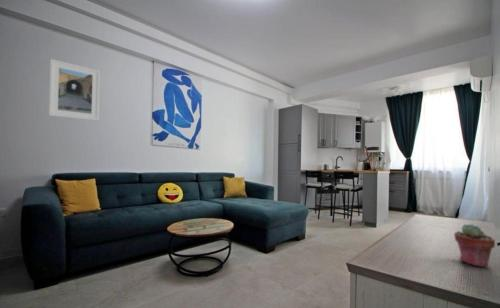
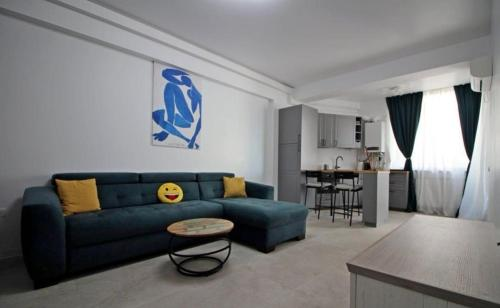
- potted succulent (473, 243)
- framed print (75, 91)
